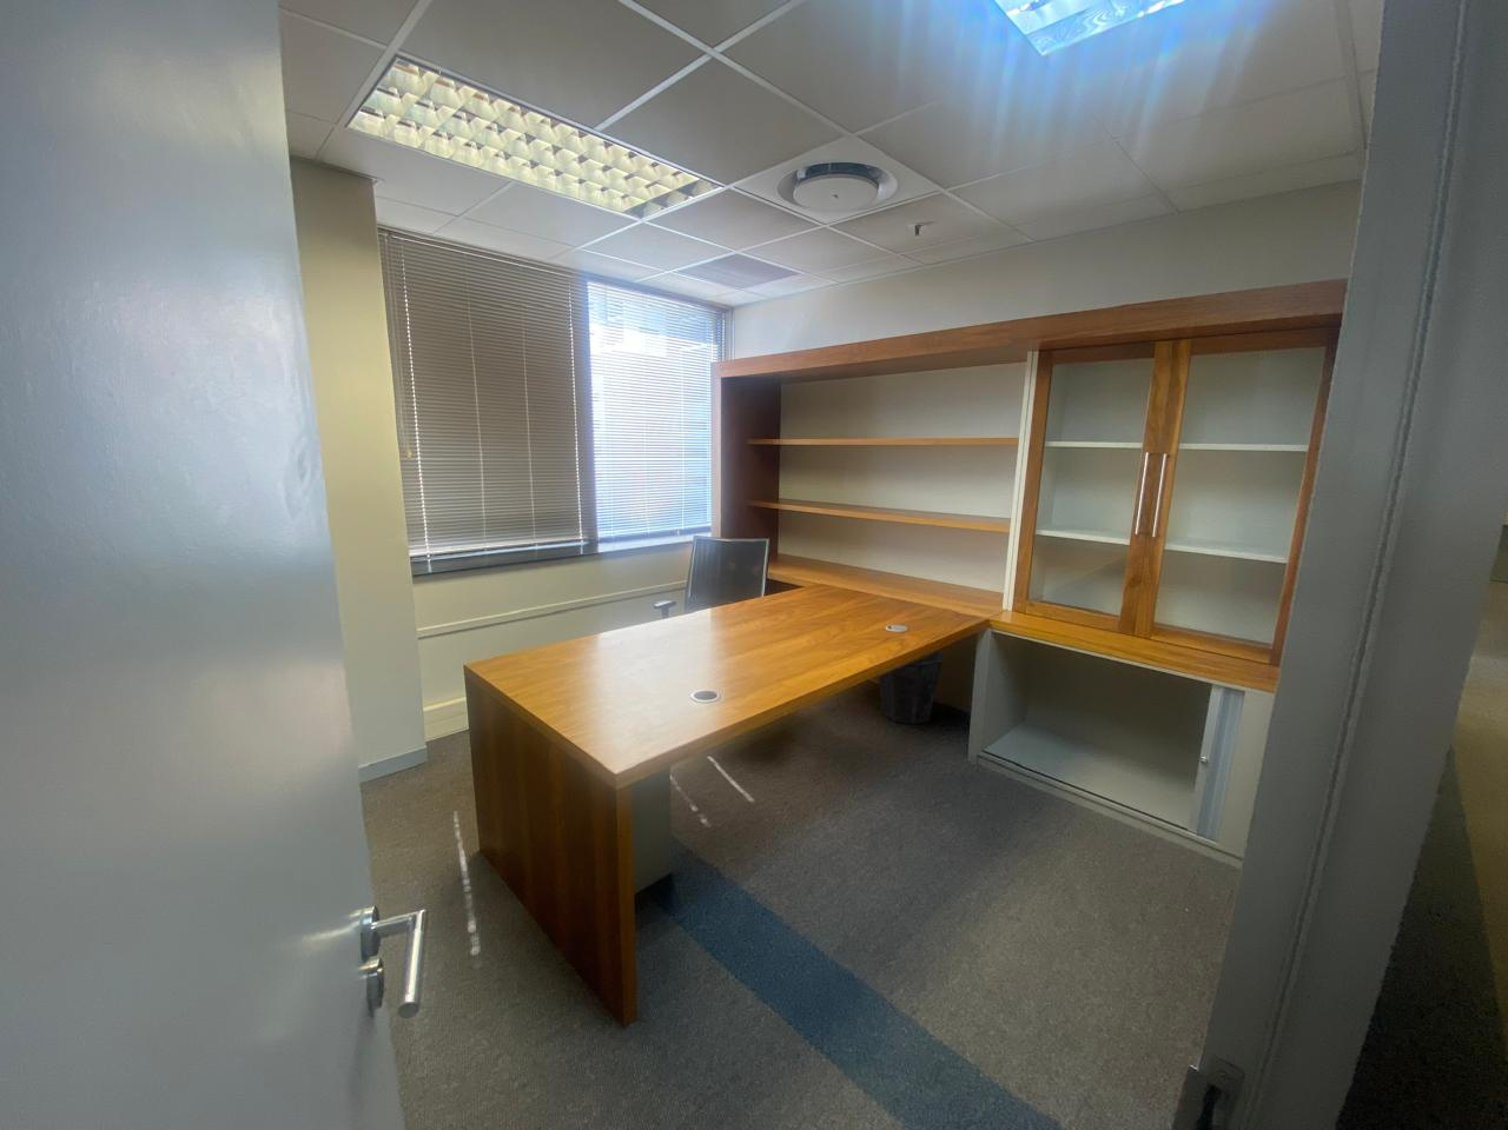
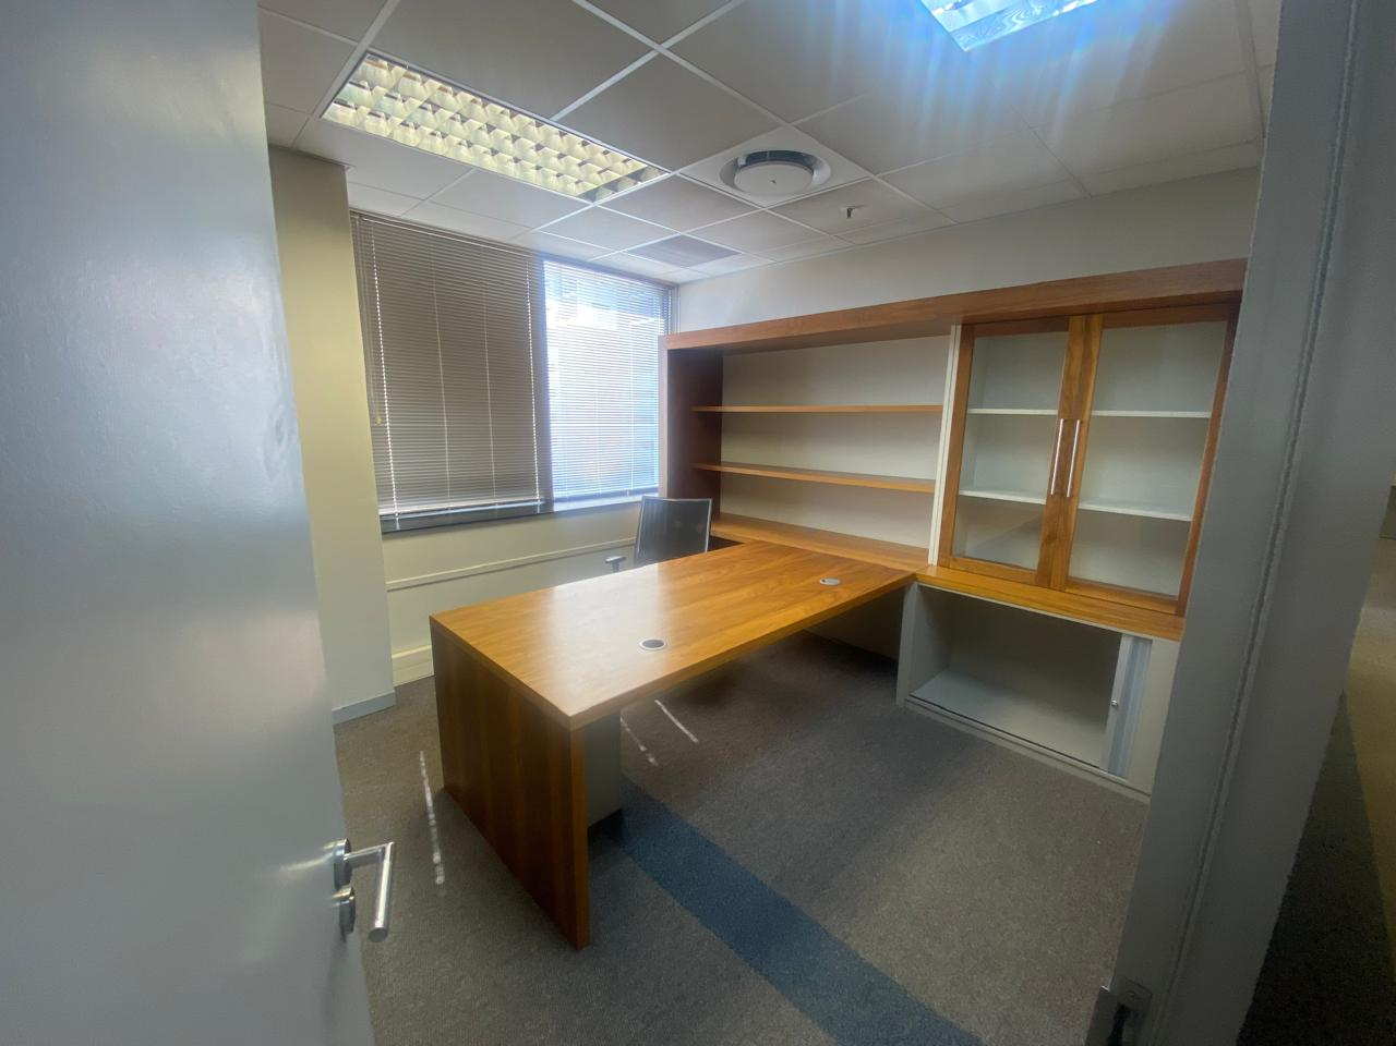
- waste bin (907, 683)
